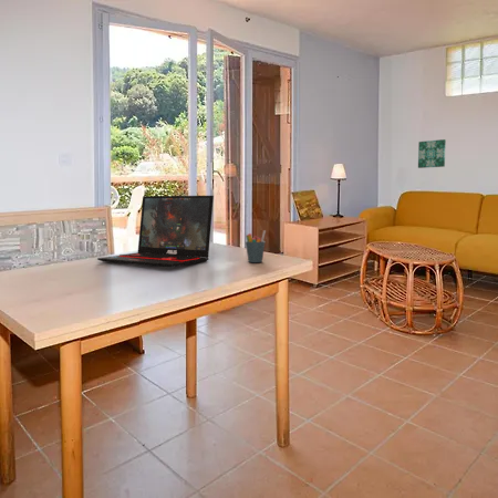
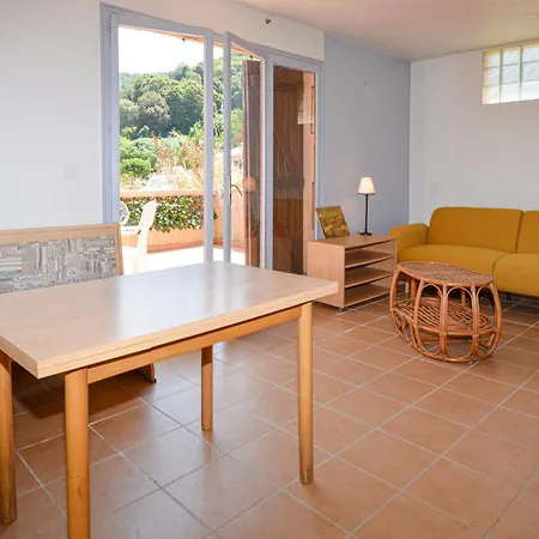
- wall art (432, 154)
- pen holder (255, 246)
- laptop (155, 228)
